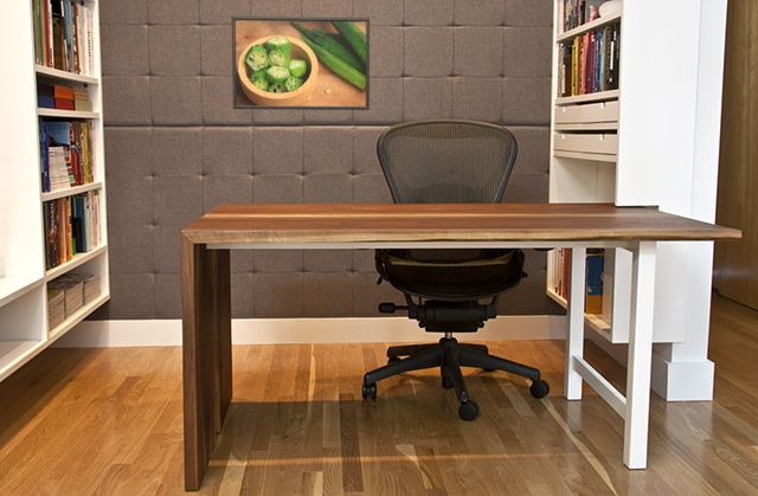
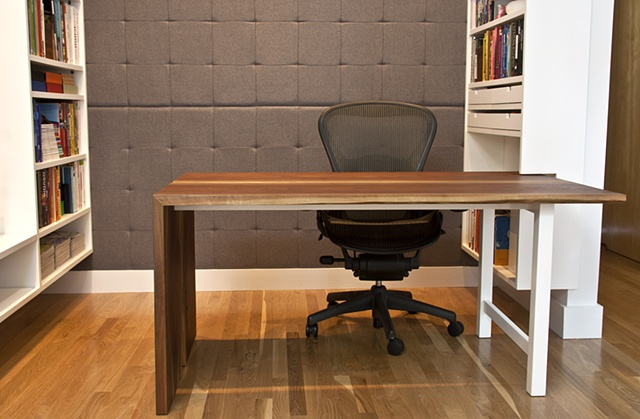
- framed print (301, 63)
